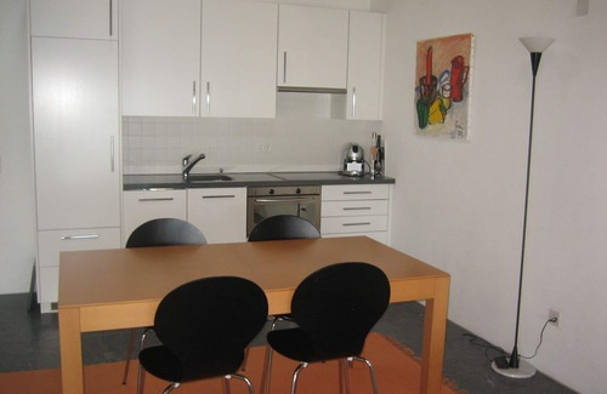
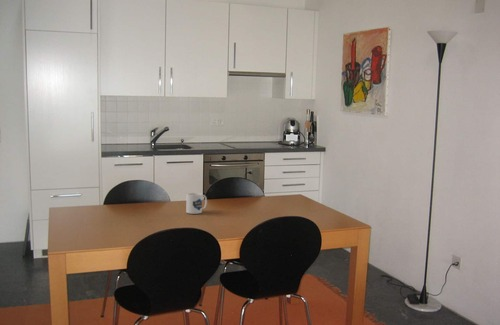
+ mug (196, 202)
